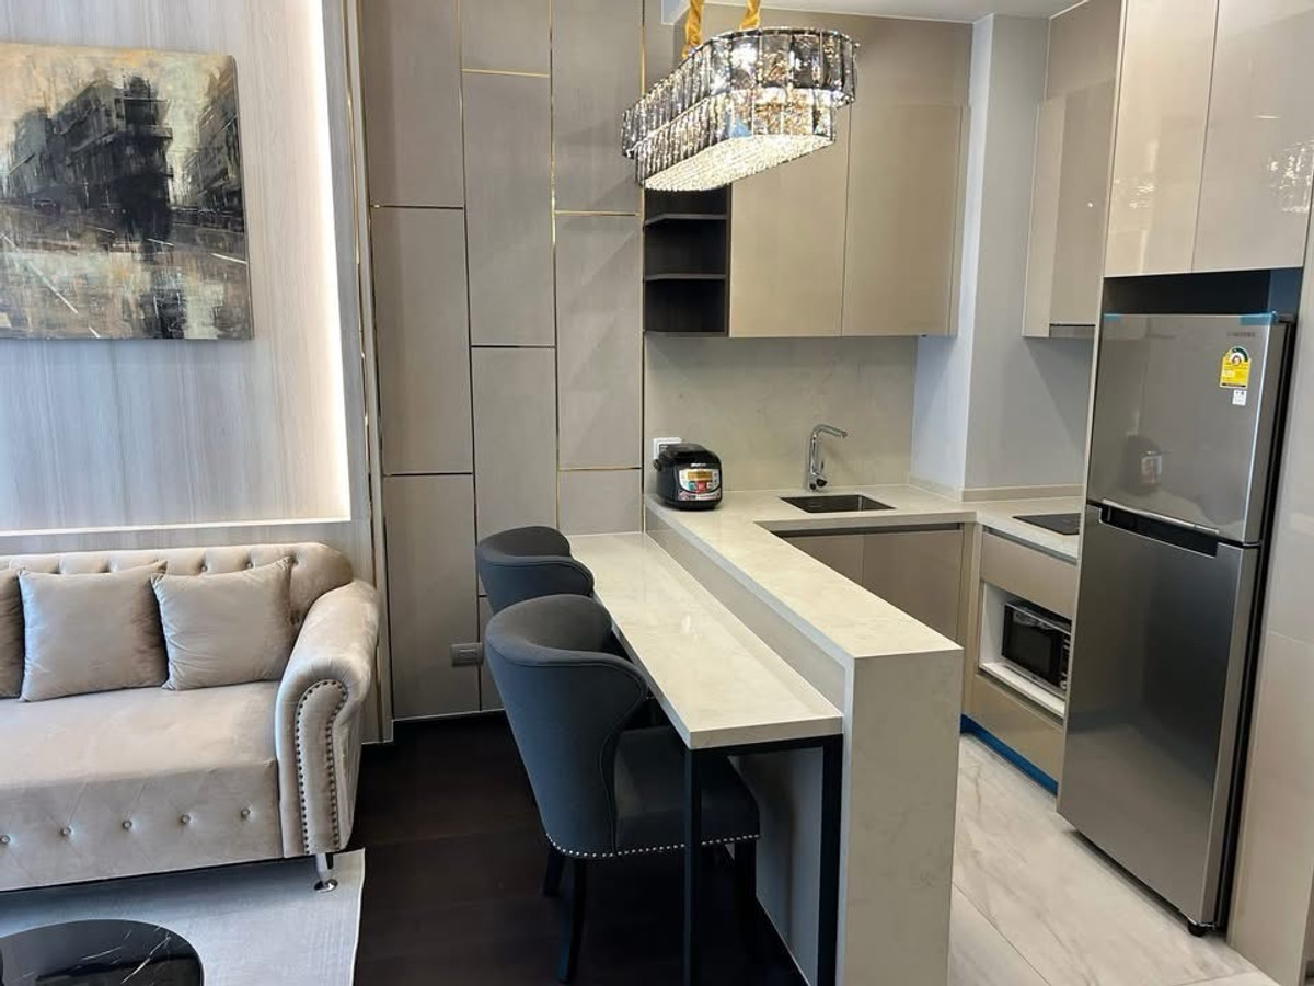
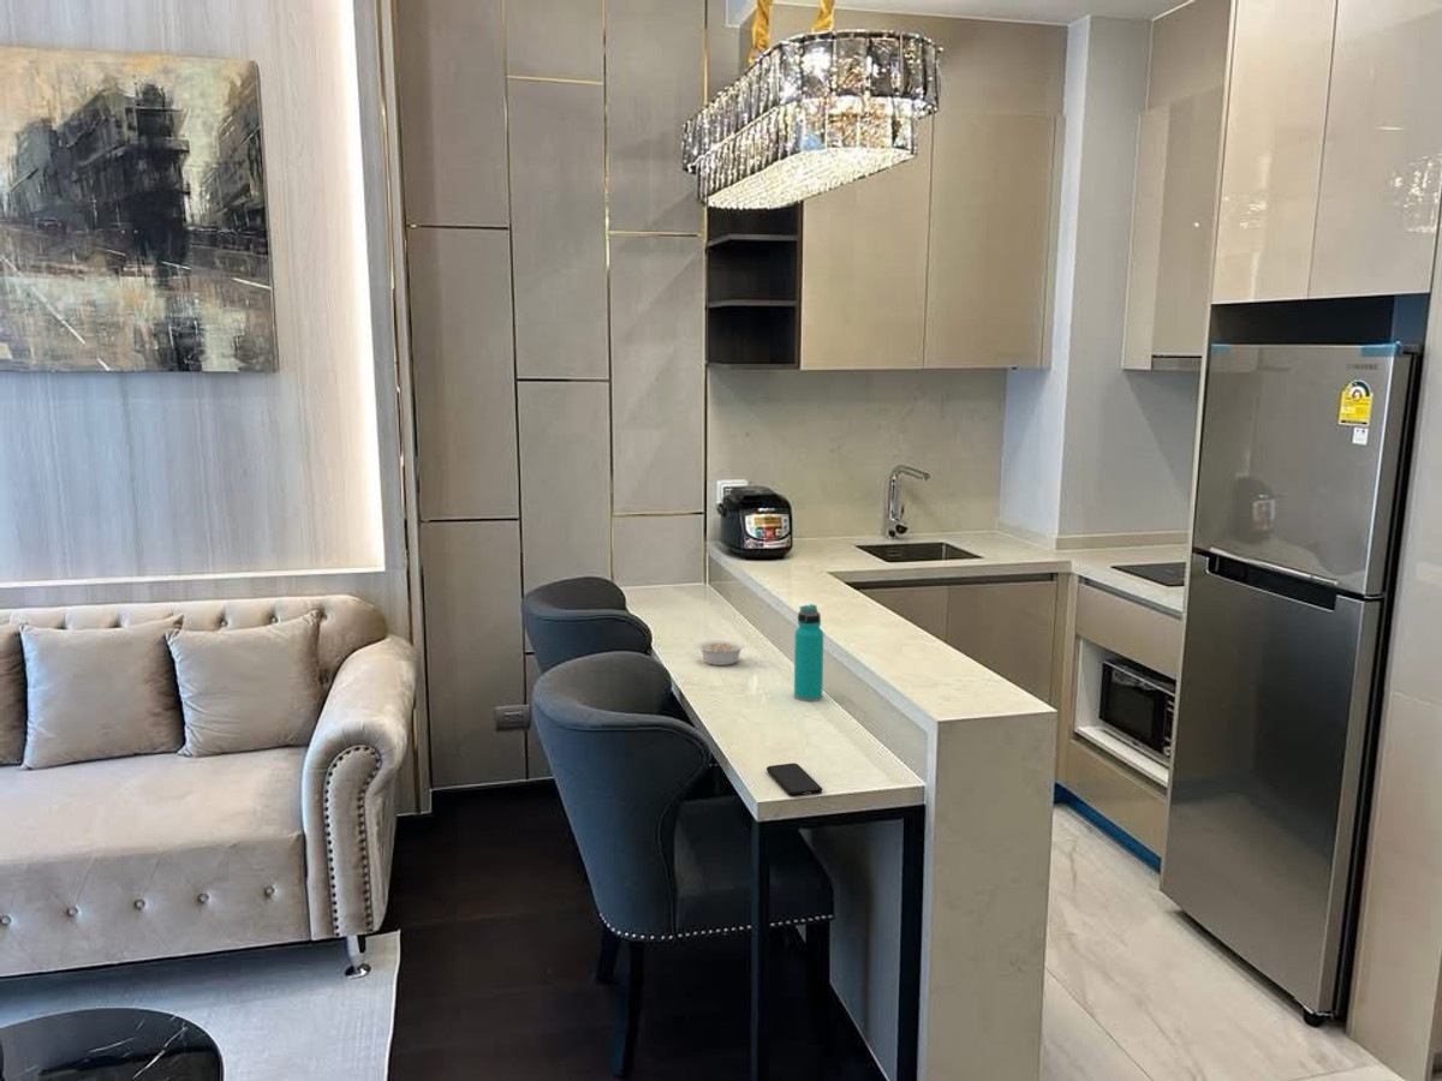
+ water bottle (809, 651)
+ legume (722, 651)
+ smartphone (793, 778)
